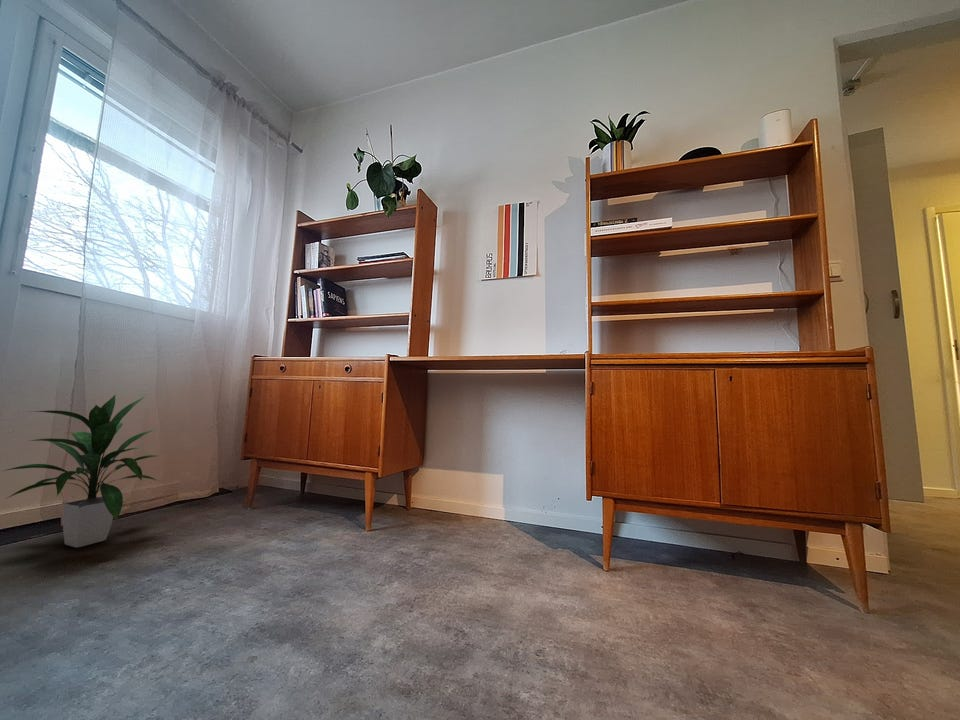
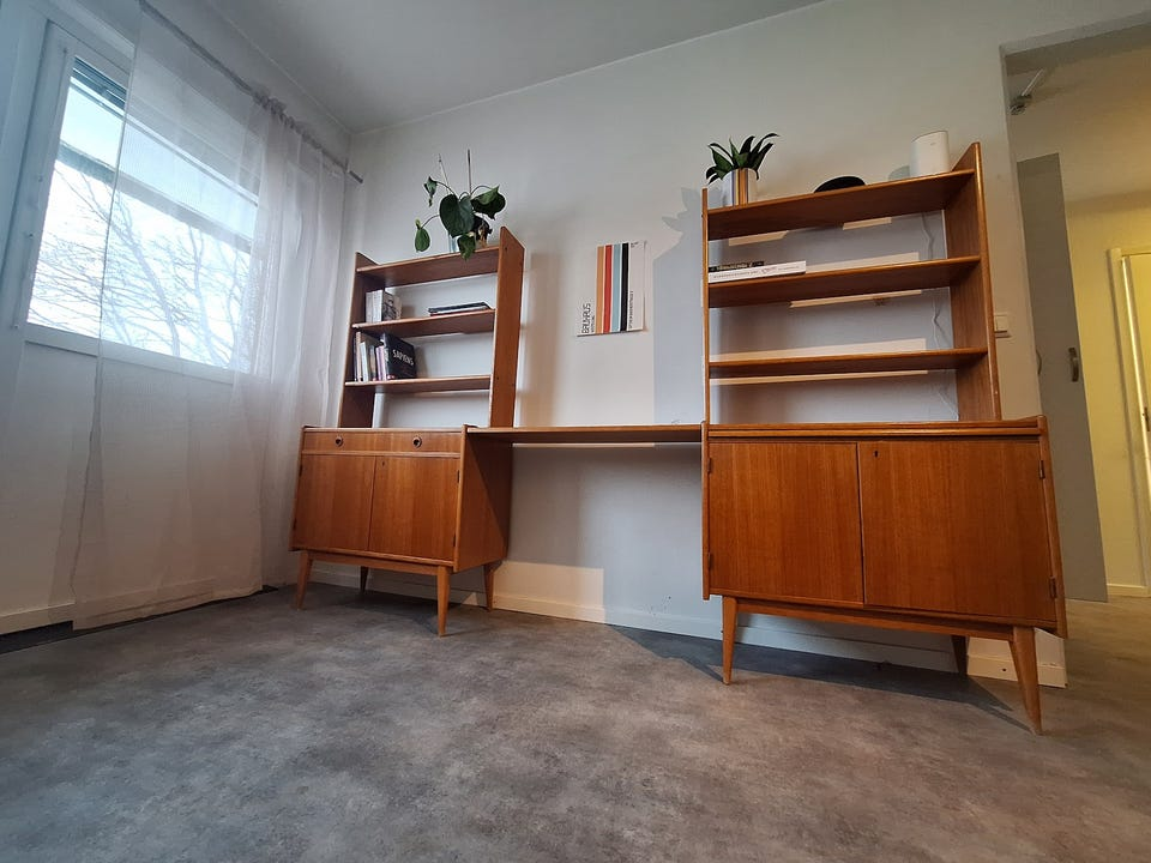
- indoor plant (94, 467)
